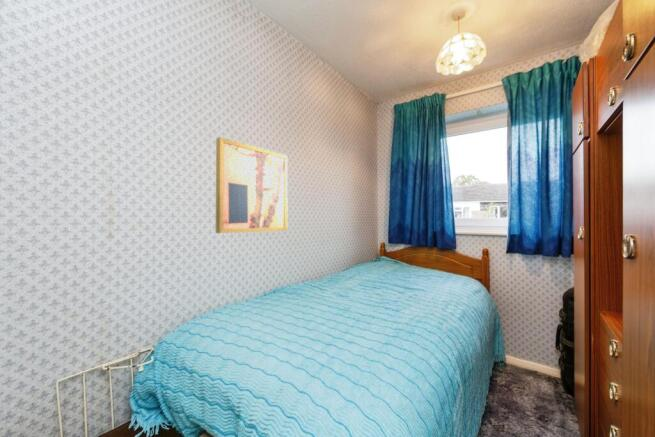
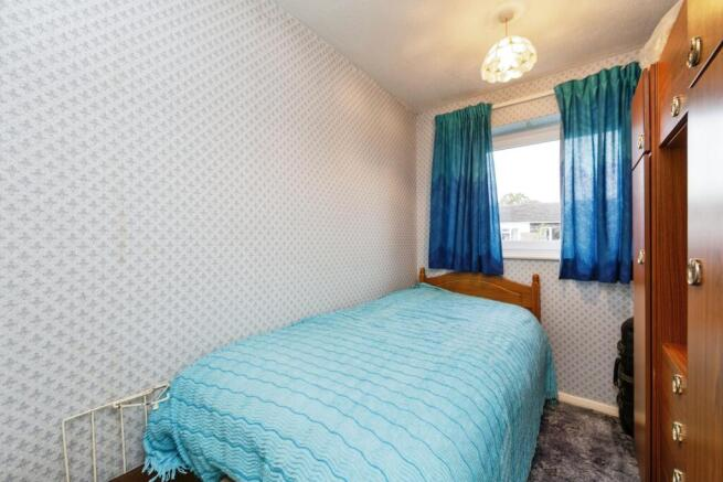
- wall art (255, 189)
